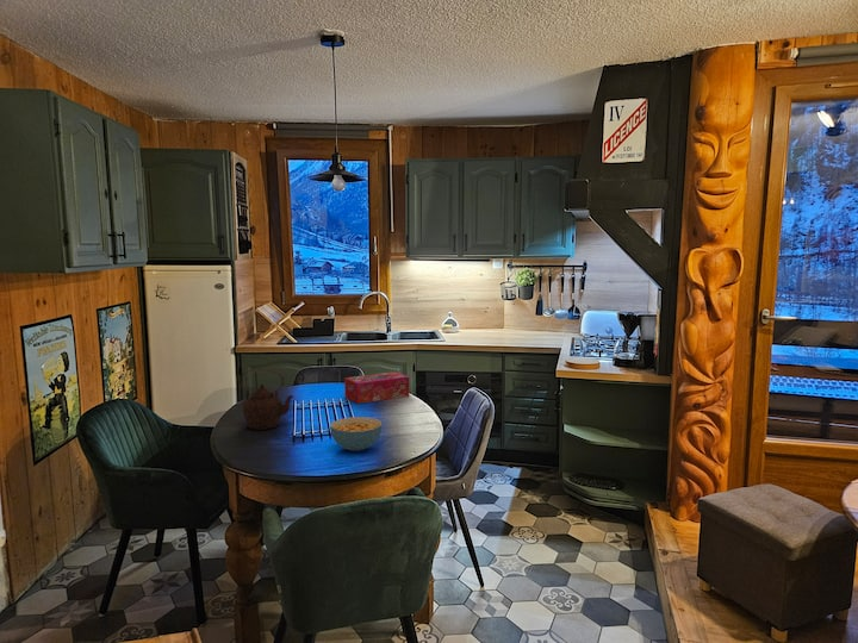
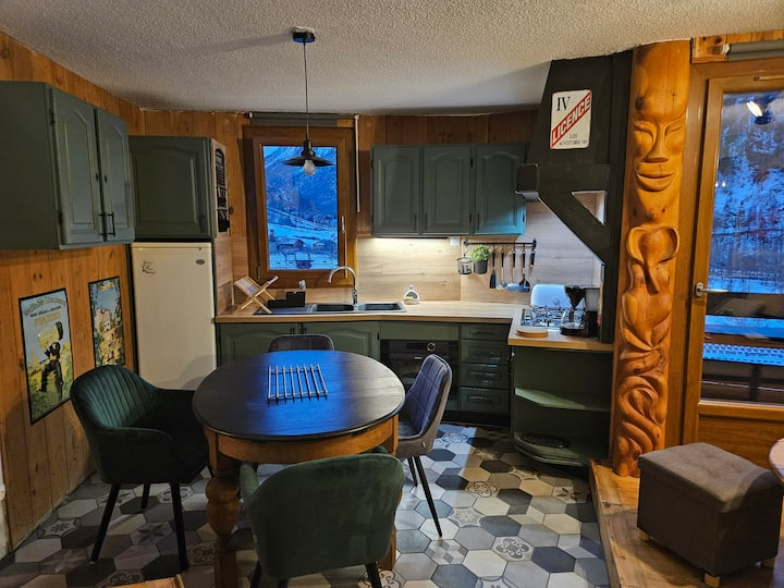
- tissue box (377, 387)
- teapot (267, 398)
- cereal bowl (356, 436)
